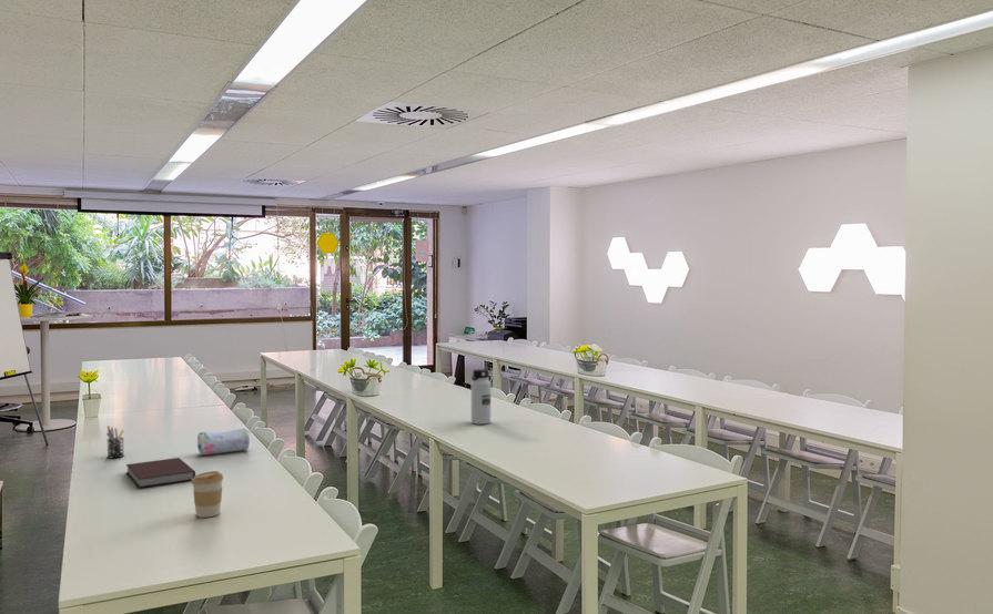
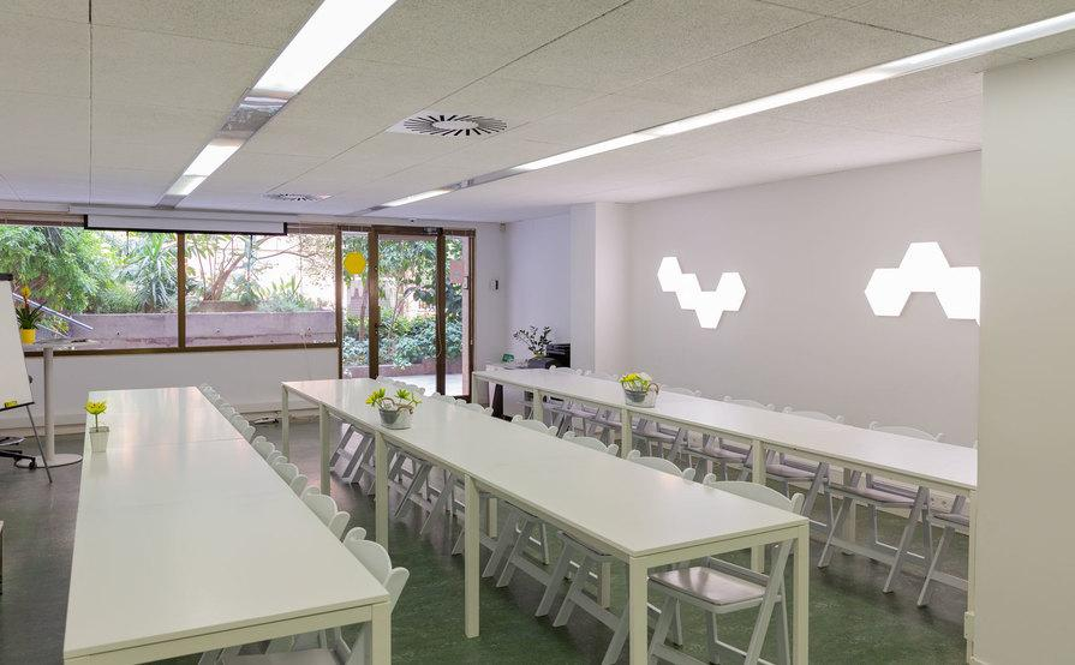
- coffee cup (207, 493)
- water bottle (480, 396)
- notebook (160, 471)
- pencil case (223, 440)
- pen holder (113, 441)
